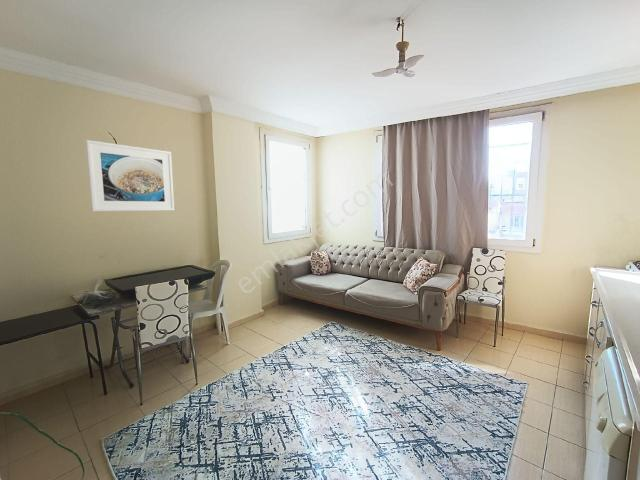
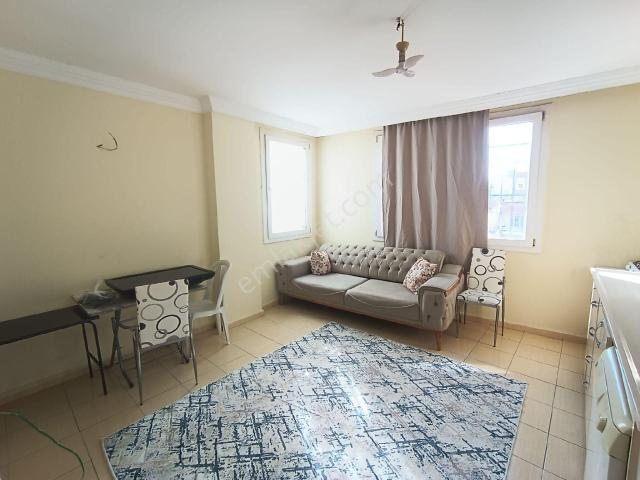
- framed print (134, 179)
